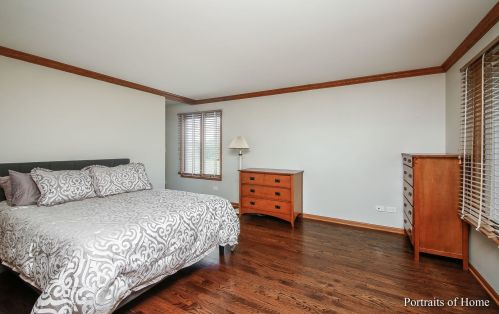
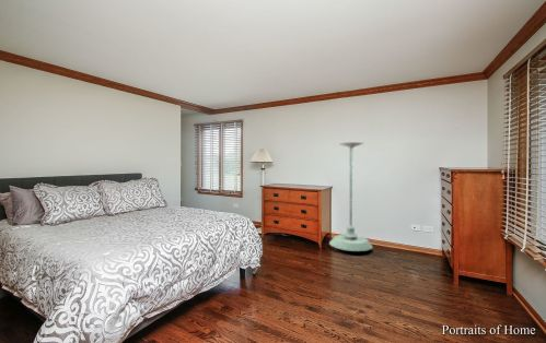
+ plant stand (350, 196)
